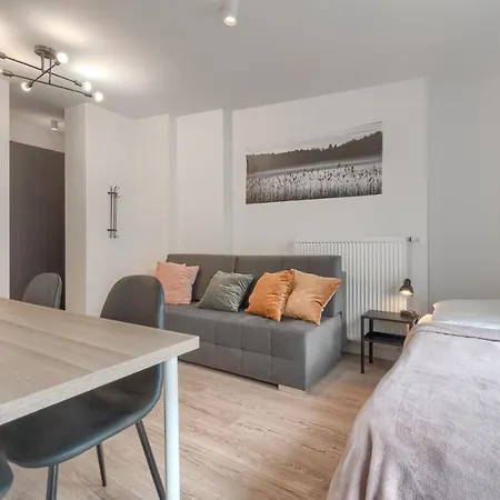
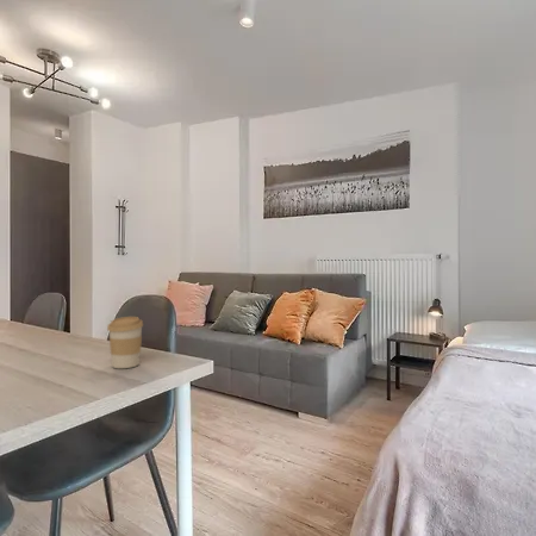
+ coffee cup (125, 341)
